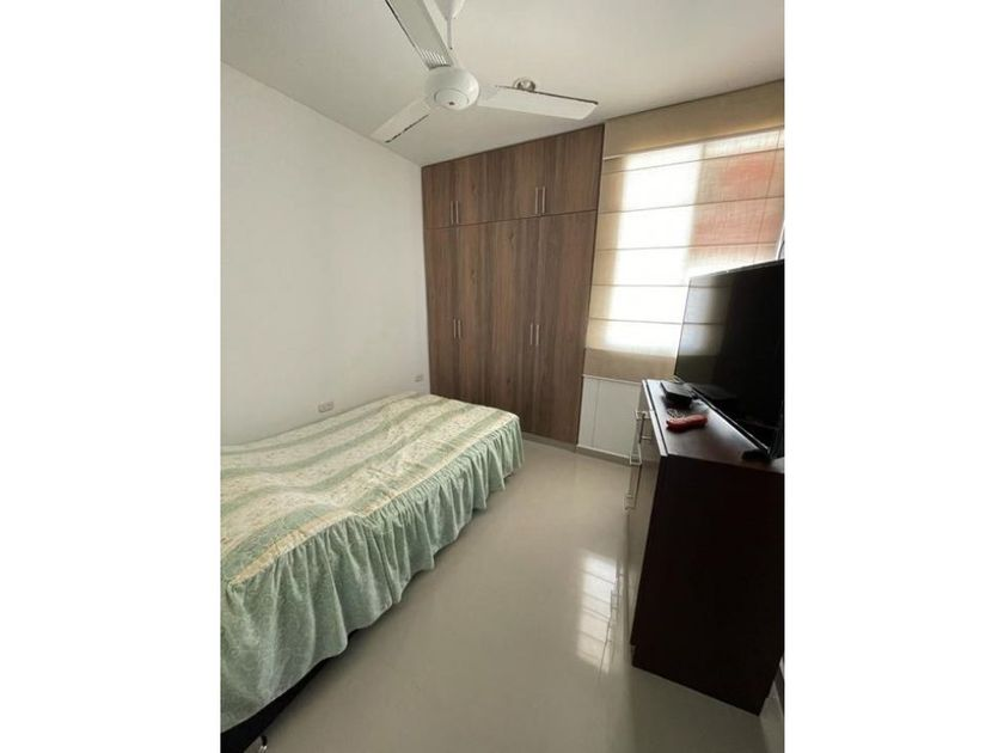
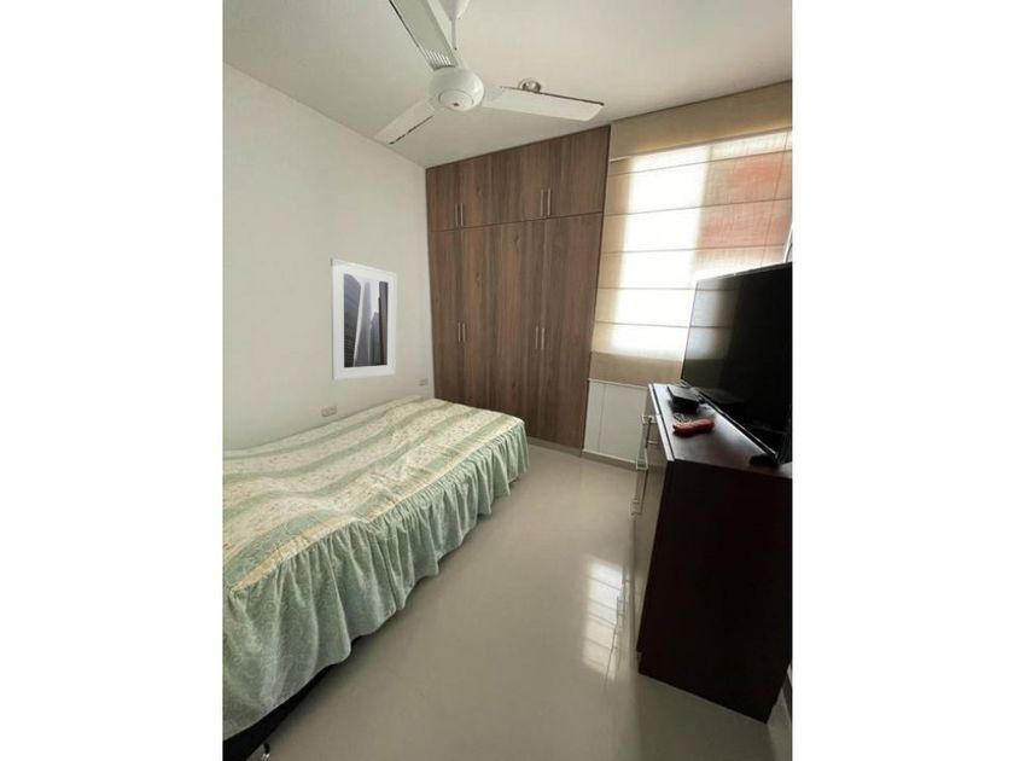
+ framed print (366, 323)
